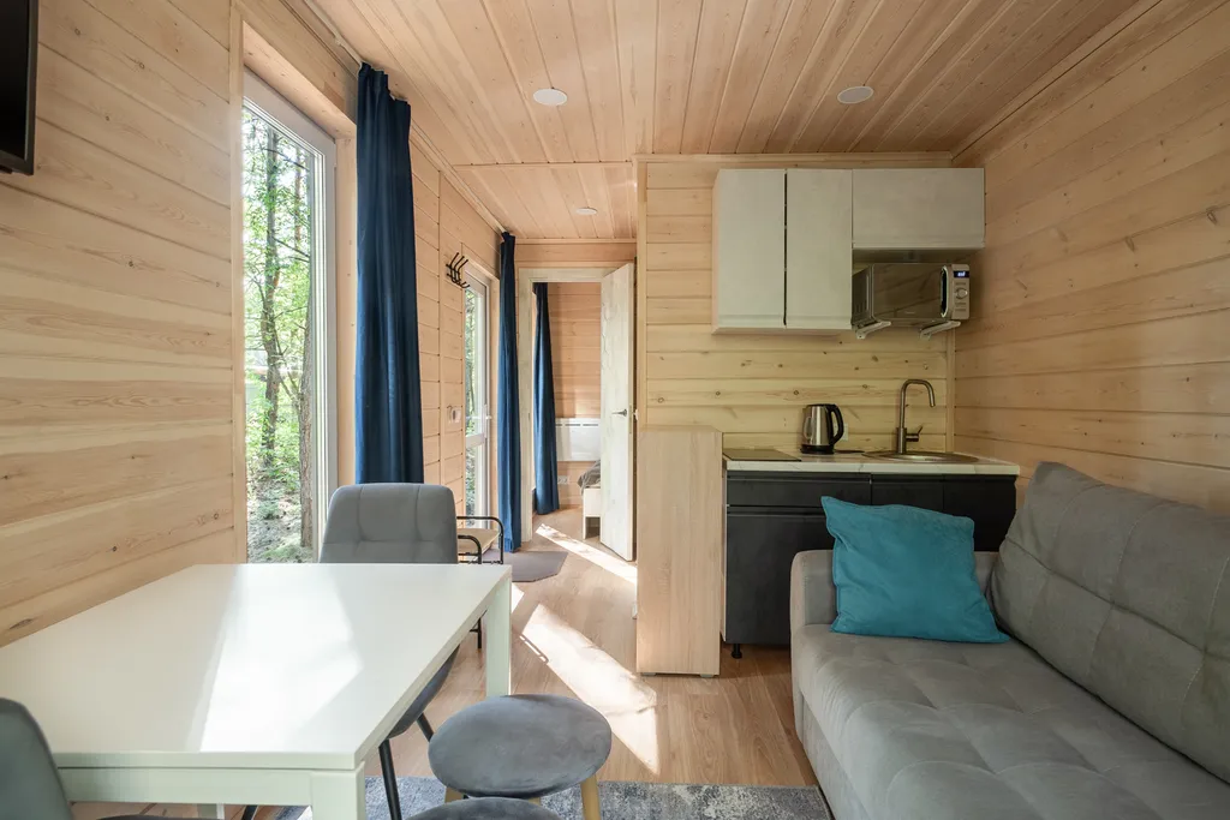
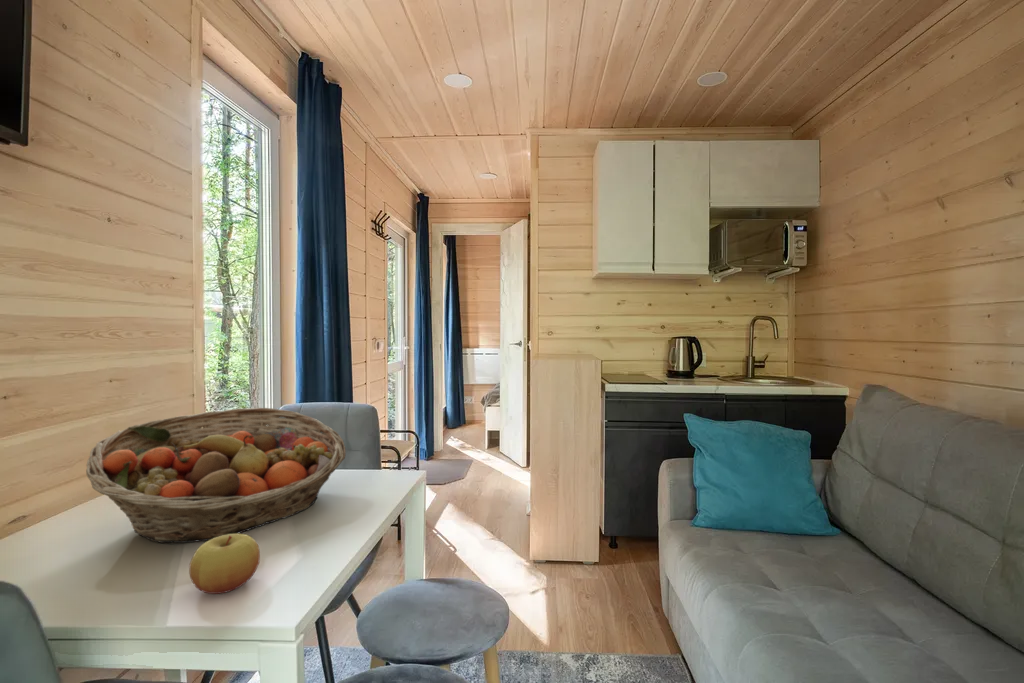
+ fruit basket (232, 465)
+ apple (225, 561)
